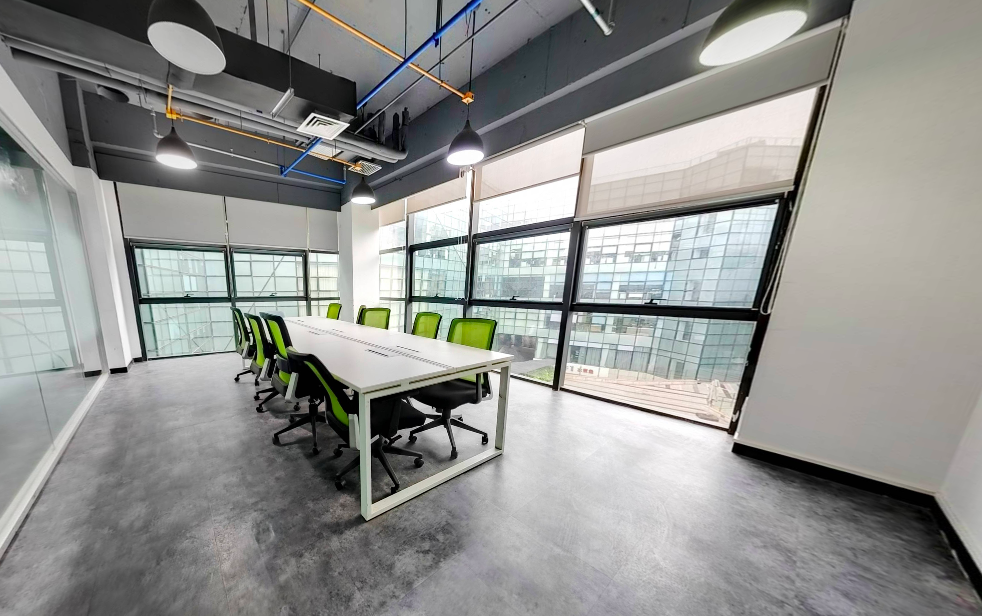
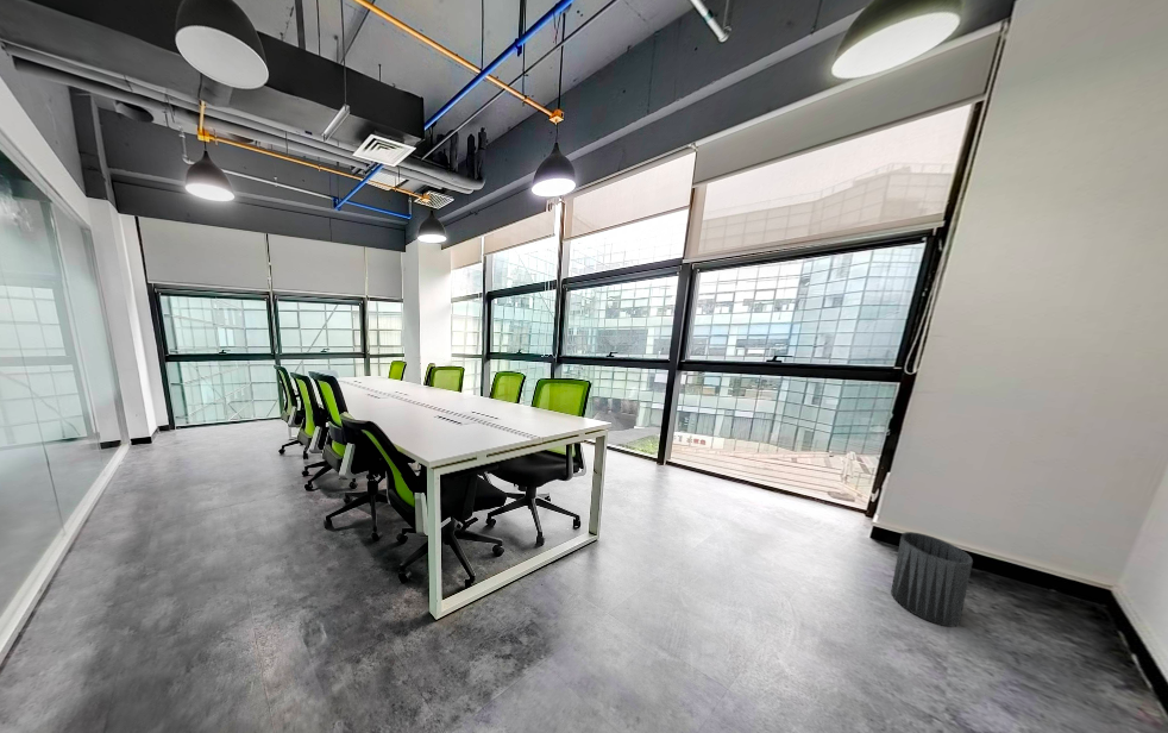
+ trash can (929, 576)
